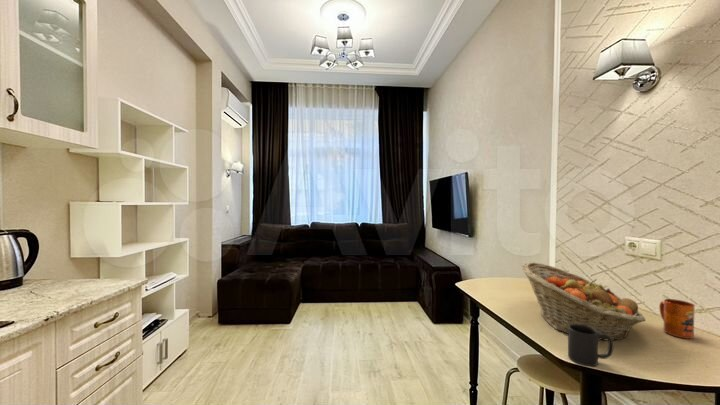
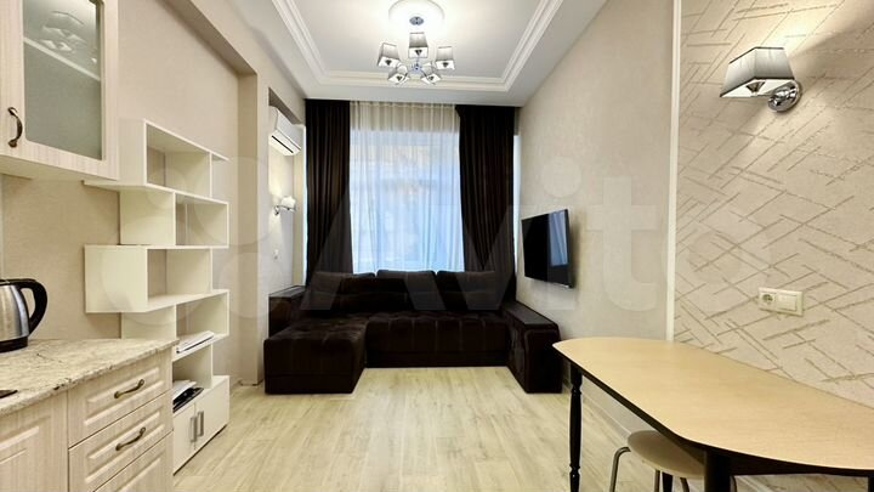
- fruit basket (575, 296)
- mug (590, 345)
- mug (673, 316)
